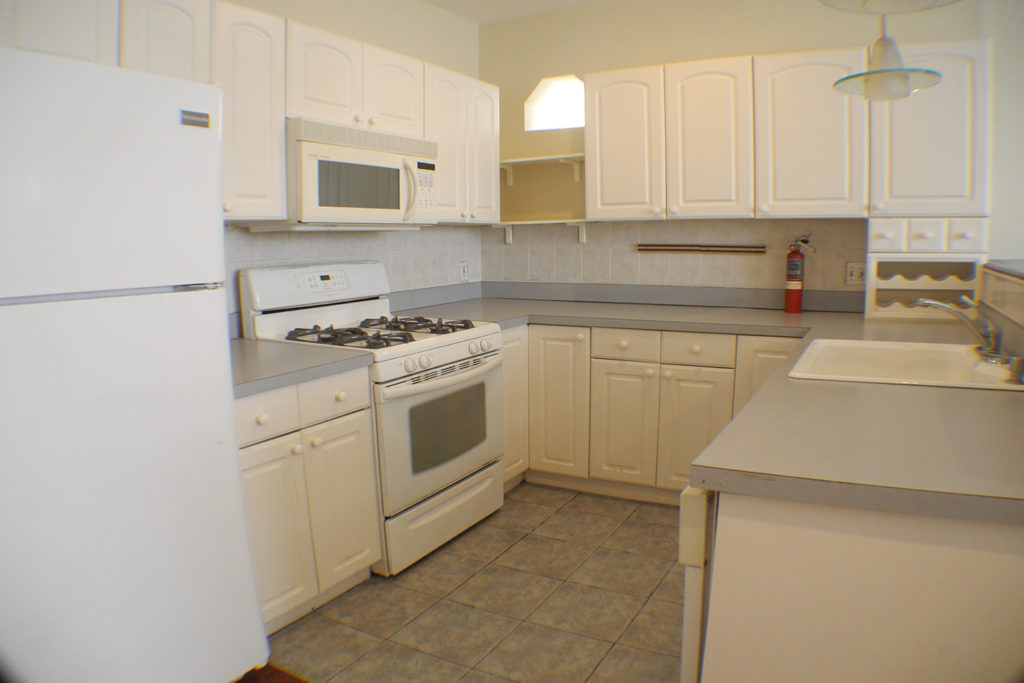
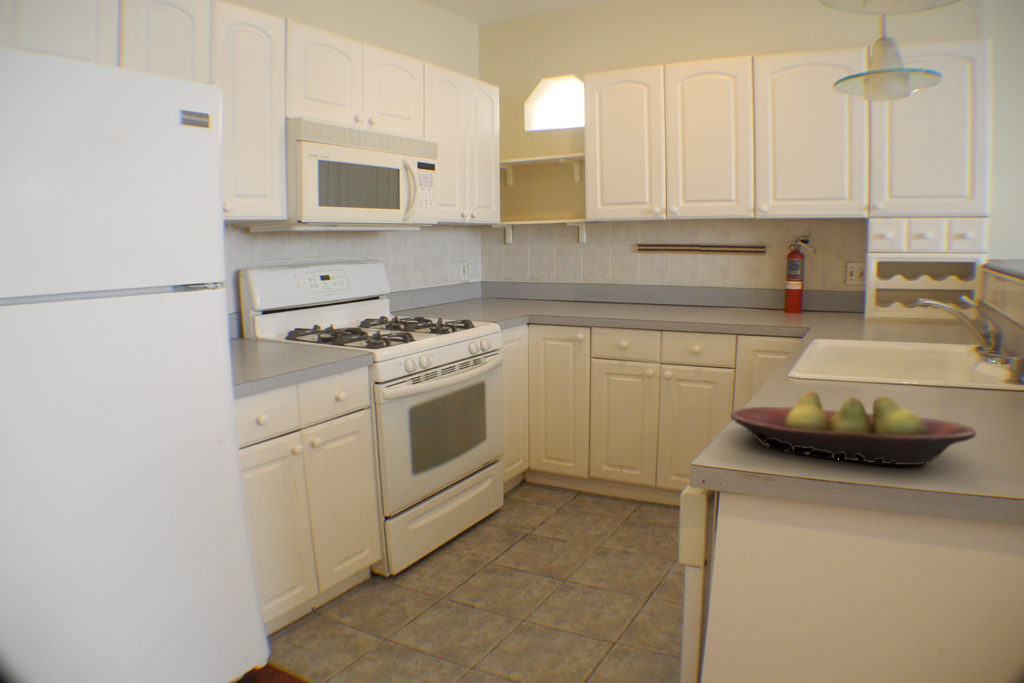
+ fruit bowl (844, 423)
